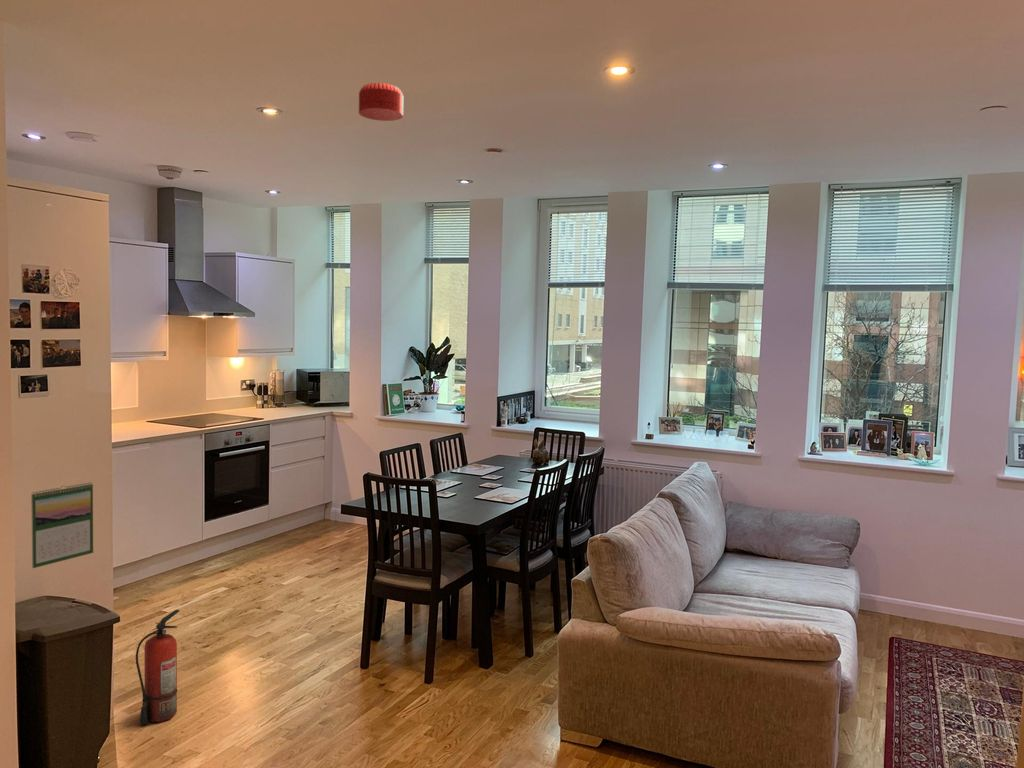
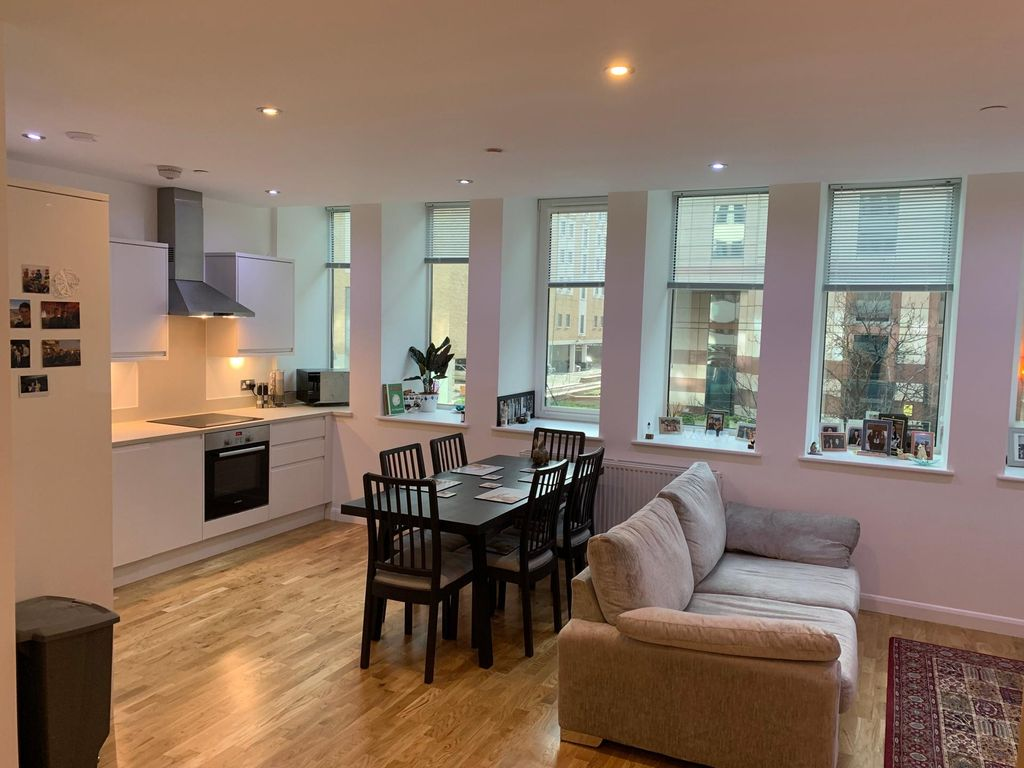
- fire extinguisher (157, 667)
- calendar (63, 523)
- smoke detector (381, 101)
